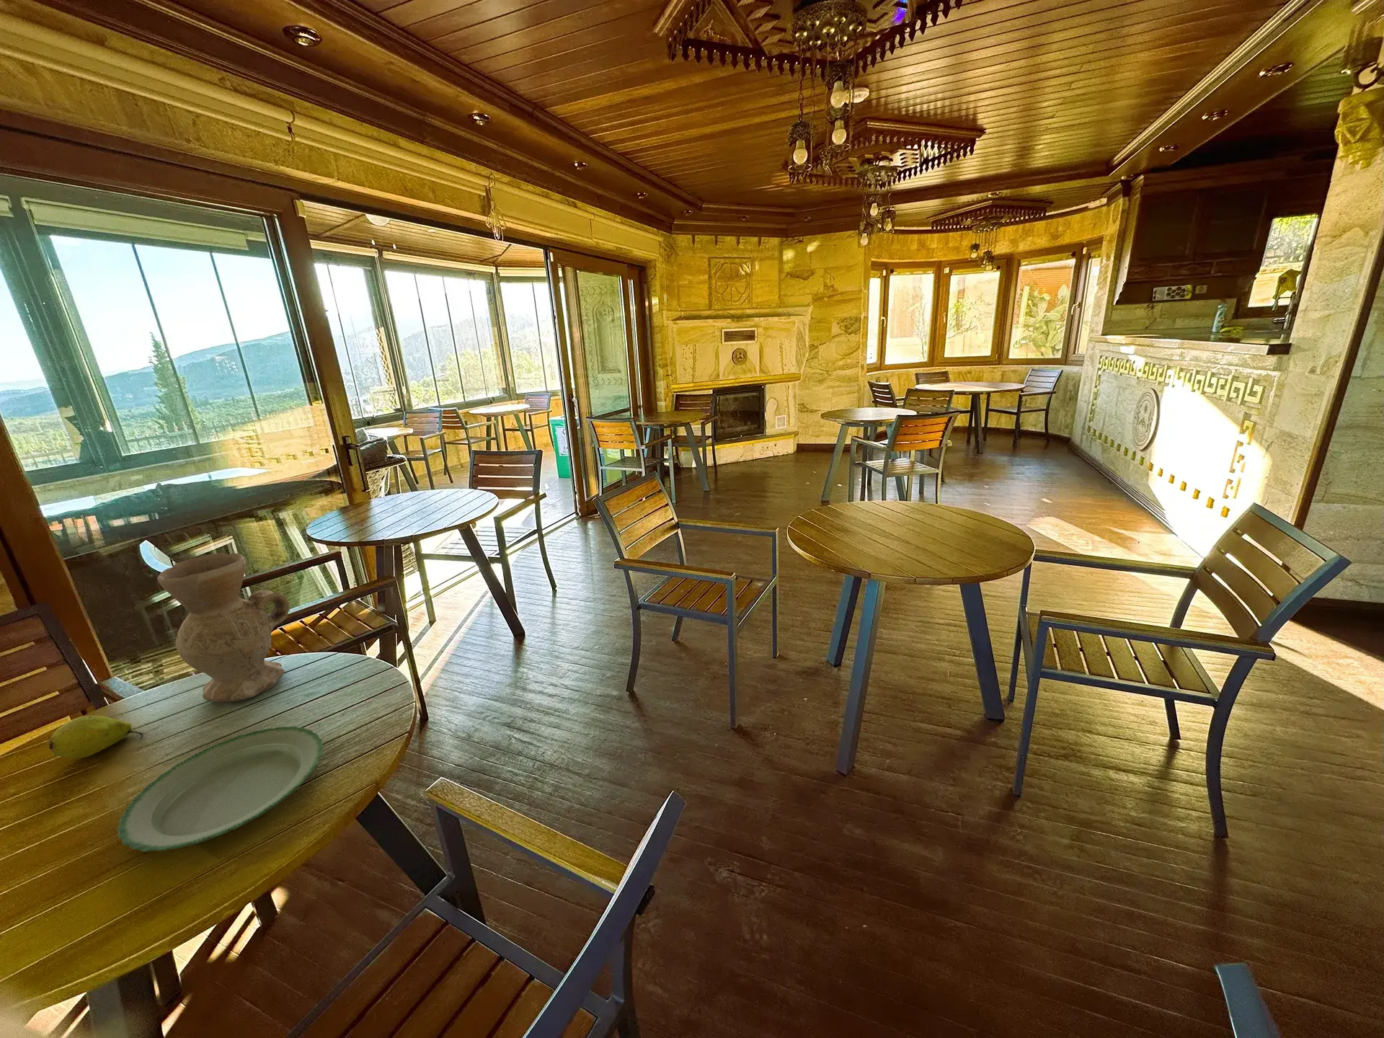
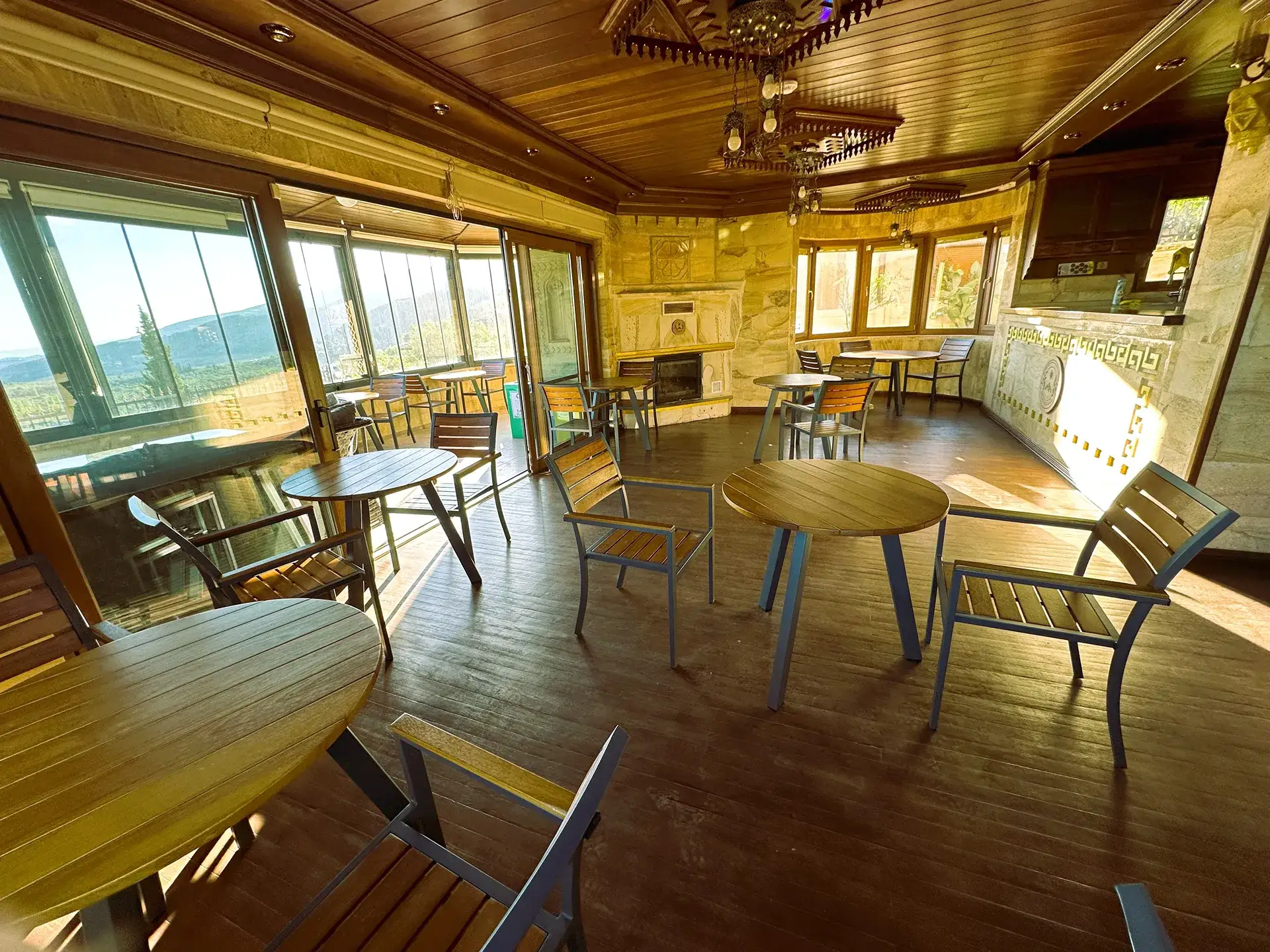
- plate (231, 786)
- fruit (96, 733)
- vase (235, 625)
